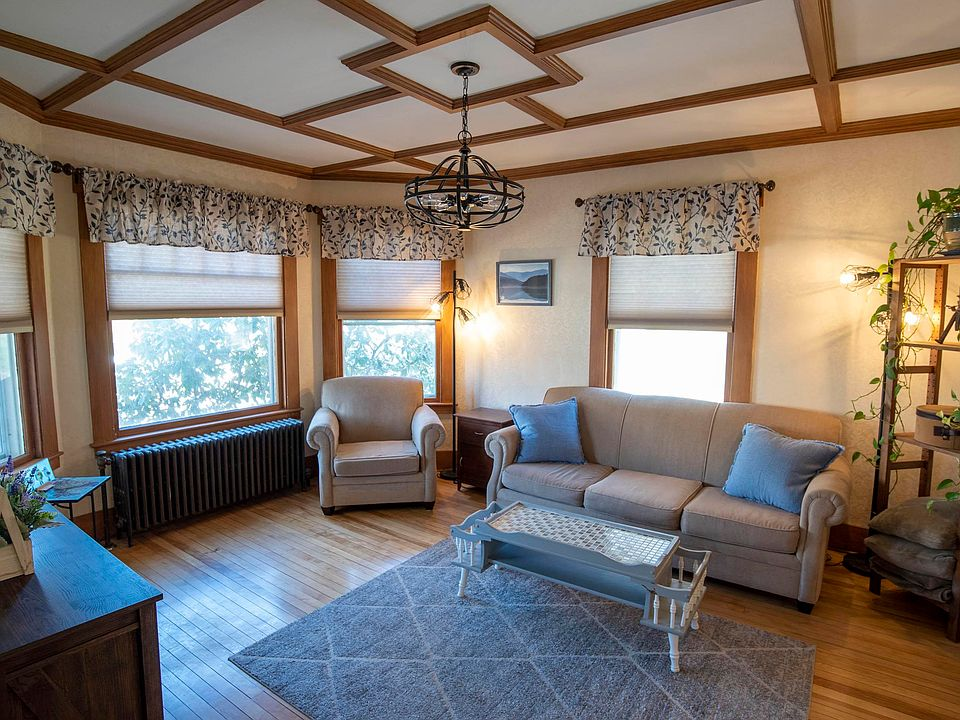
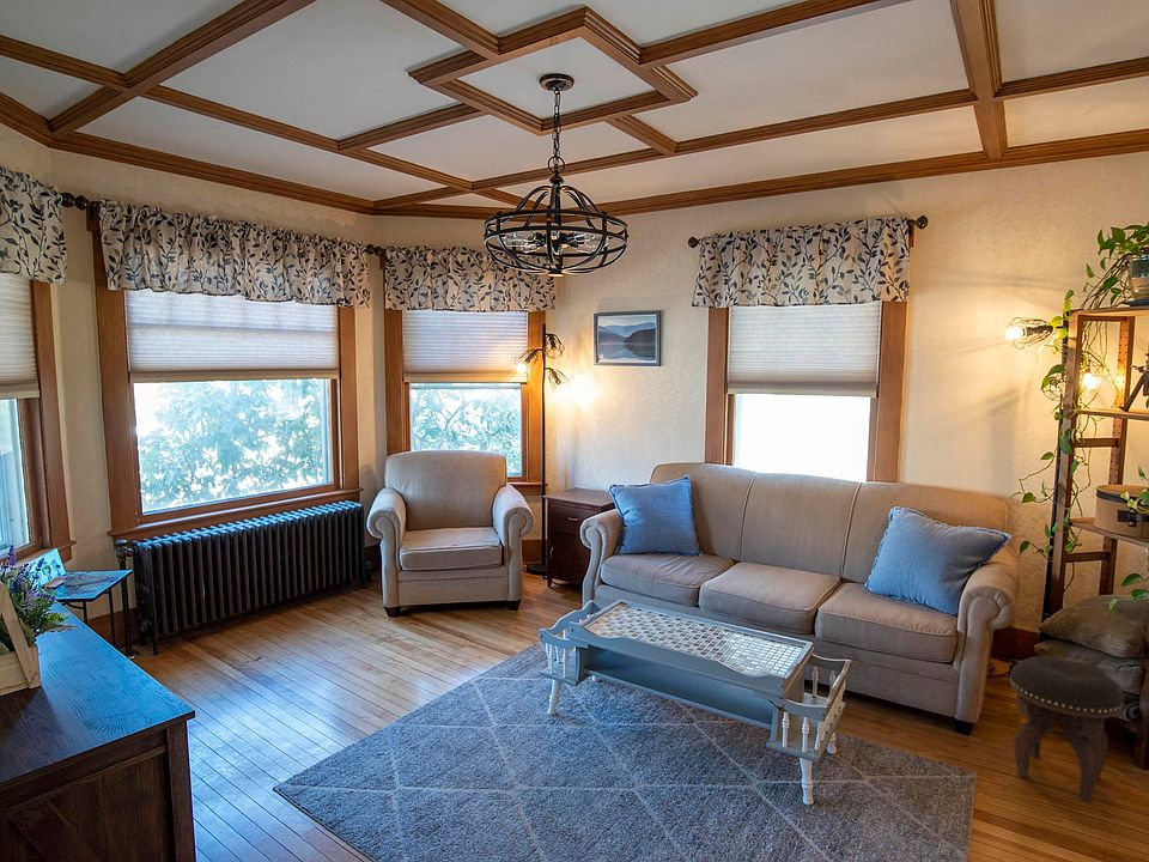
+ footstool (1063, 722)
